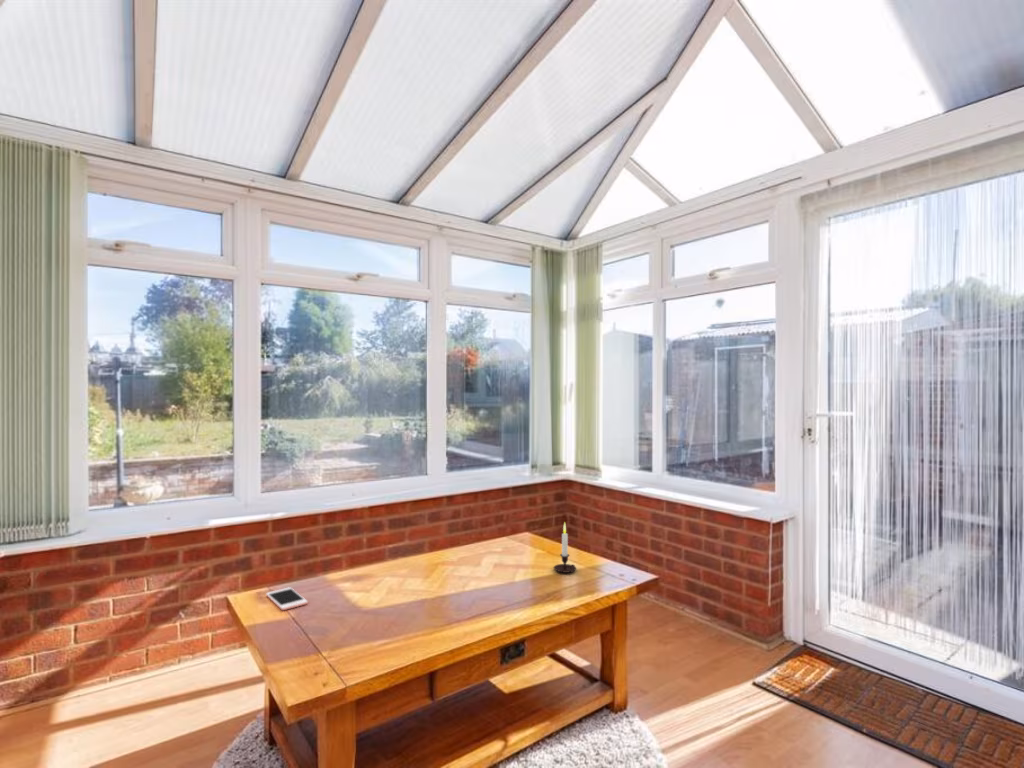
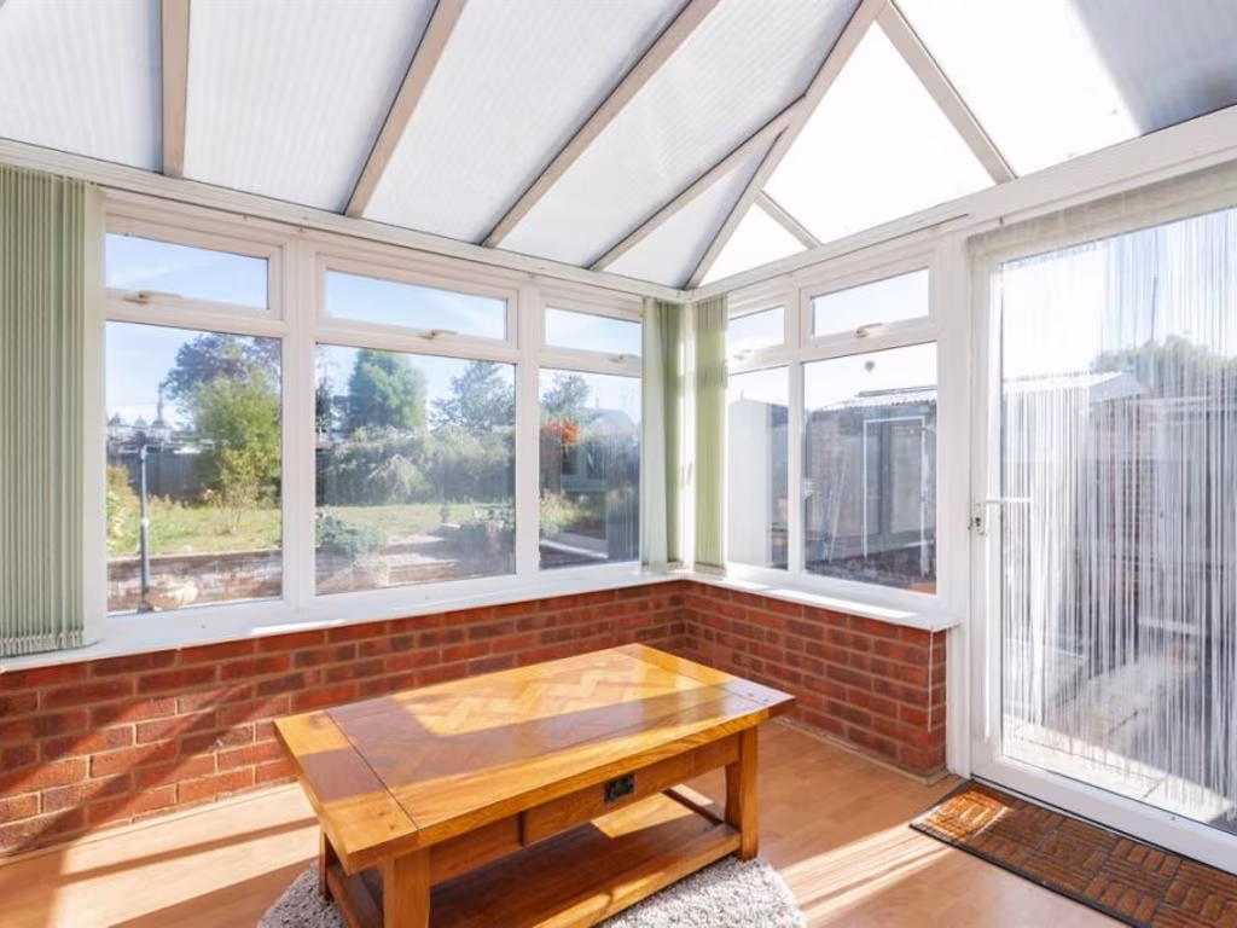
- cell phone (286, 598)
- candle (566, 546)
